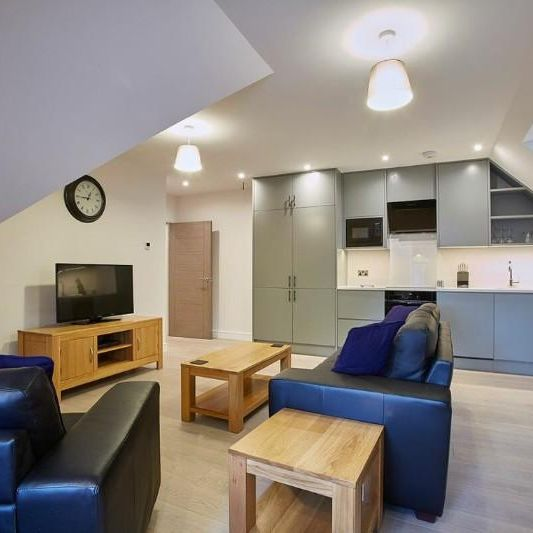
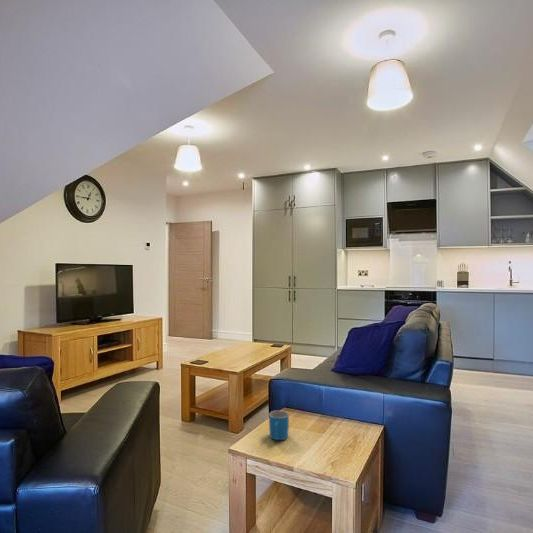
+ mug (278, 426)
